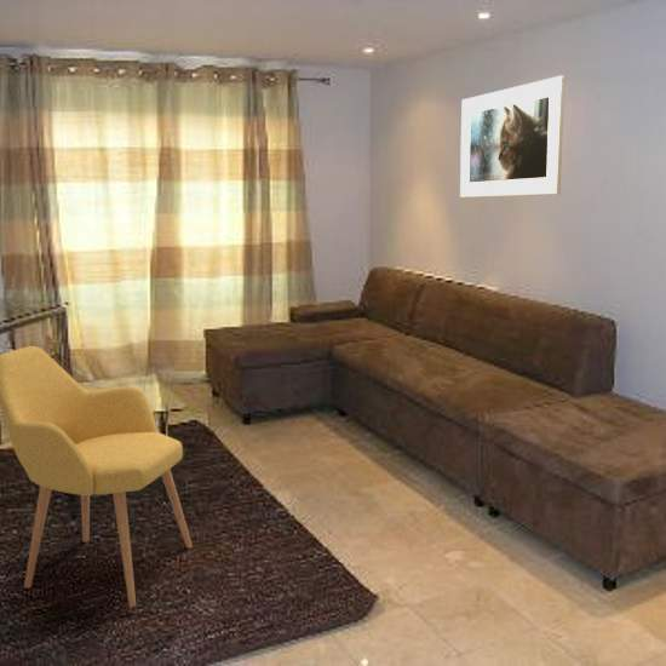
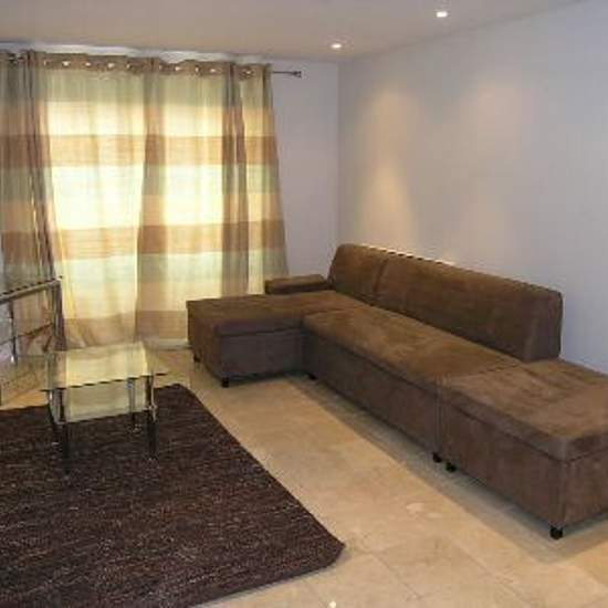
- chair (91, 463)
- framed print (506, 143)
